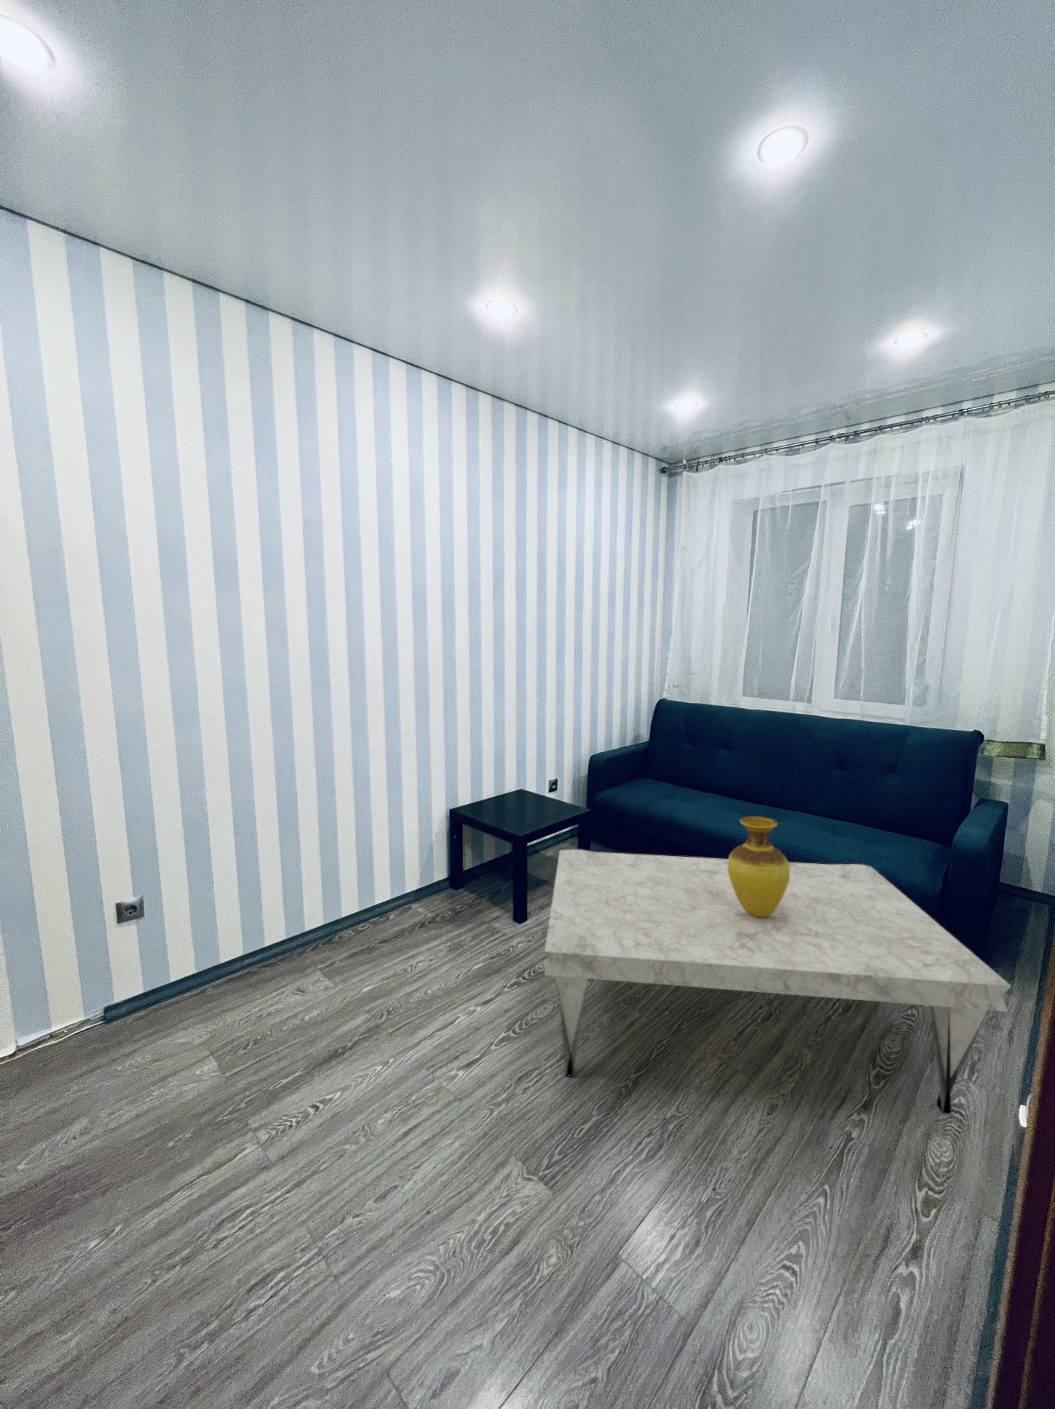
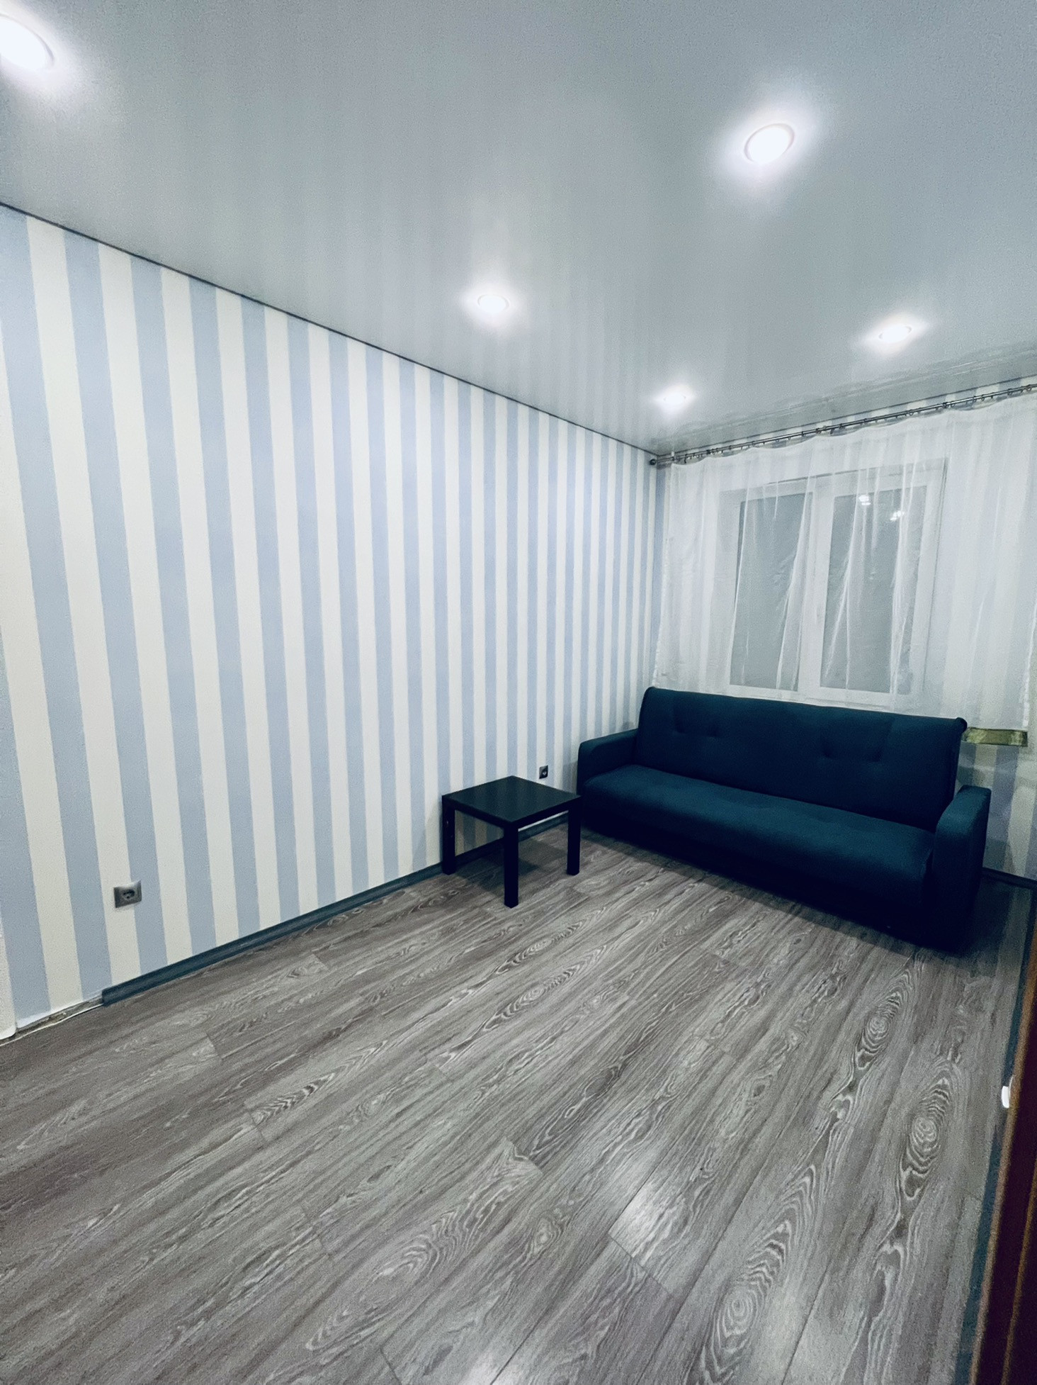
- coffee table (729, 958)
- vase (760, 868)
